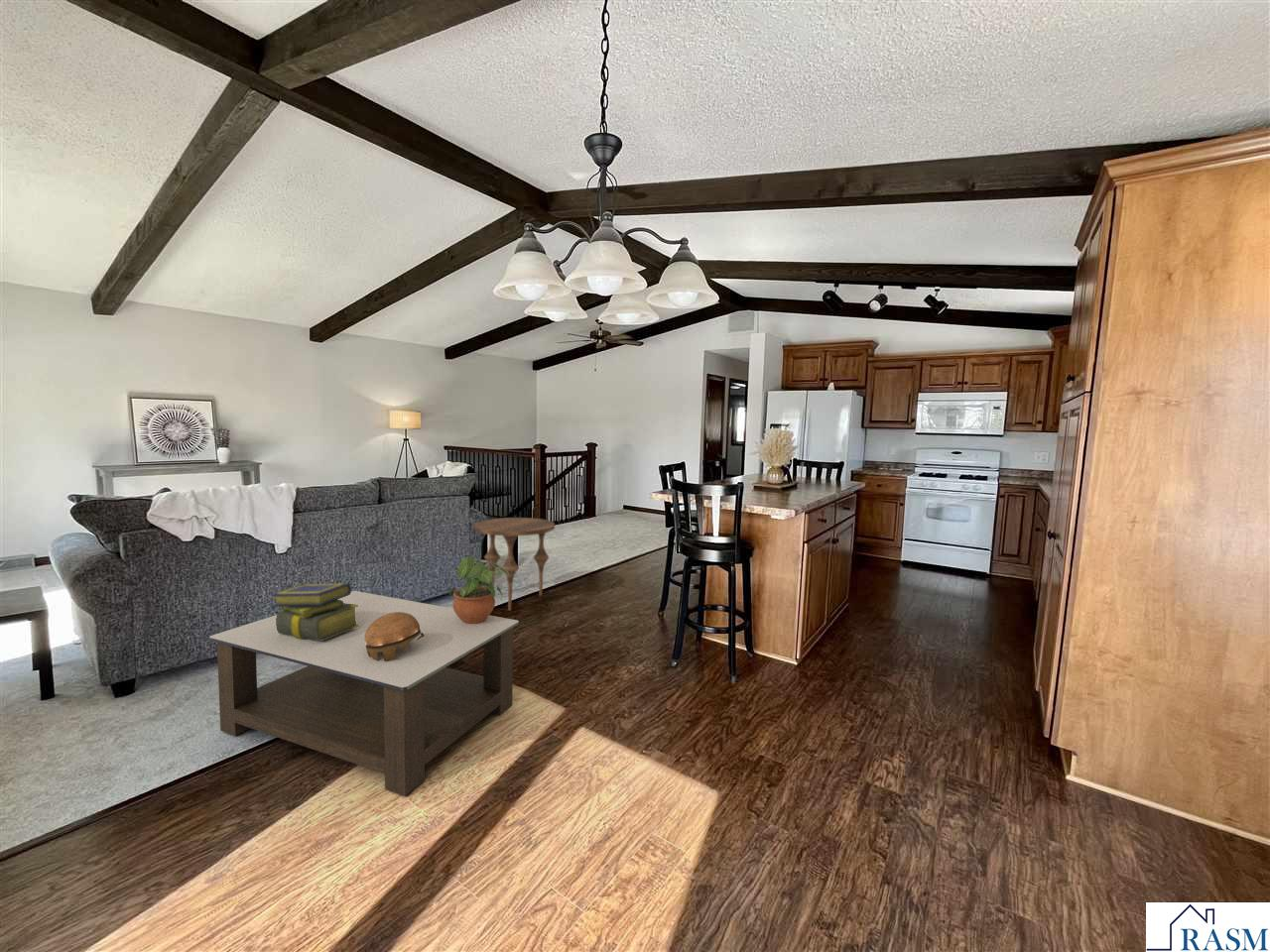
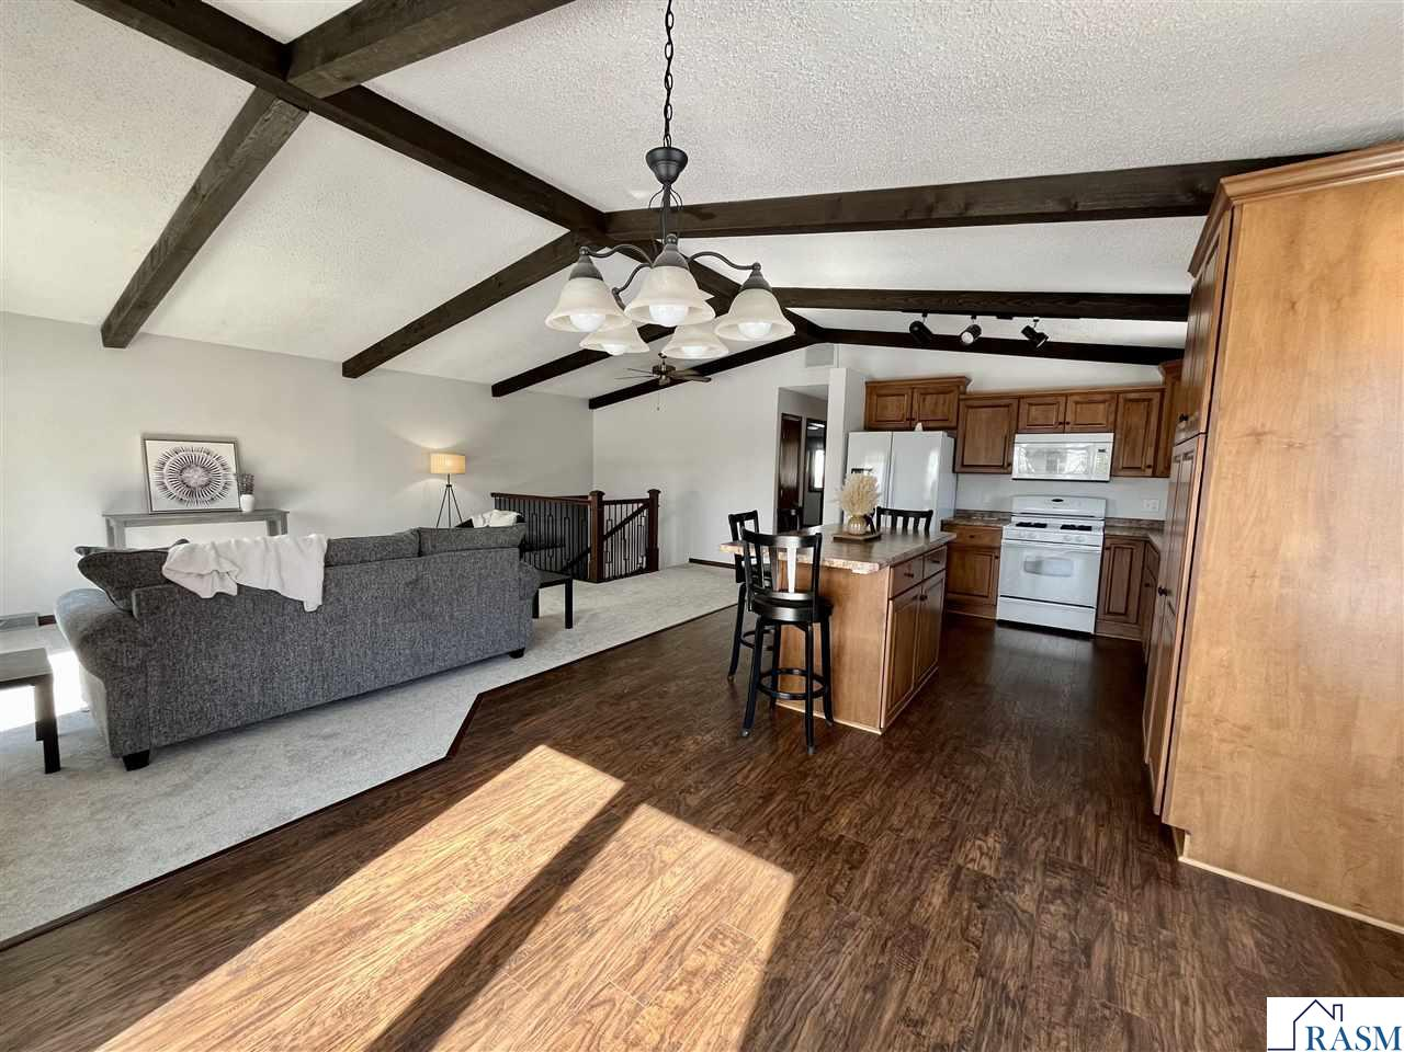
- potted plant (473, 587)
- coffee table (373, 673)
- side table (514, 562)
- stack of books (314, 608)
- decorative bowl (393, 632)
